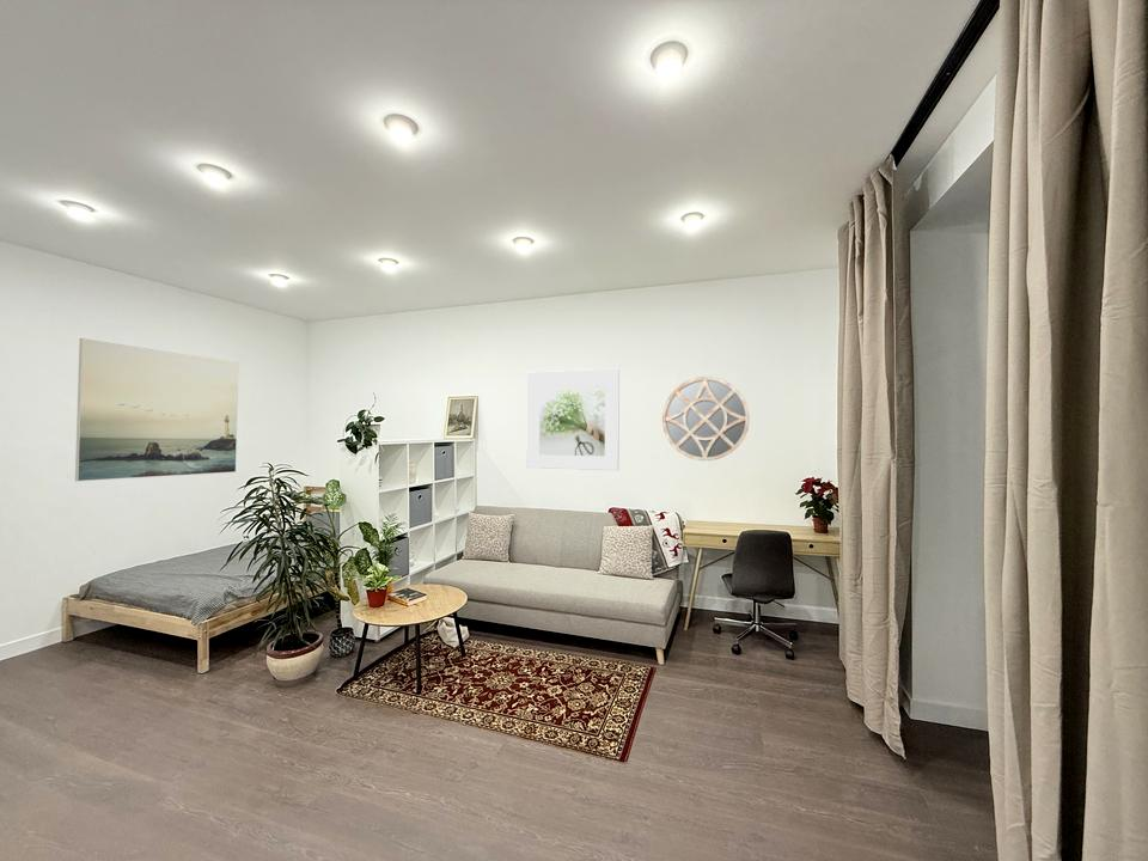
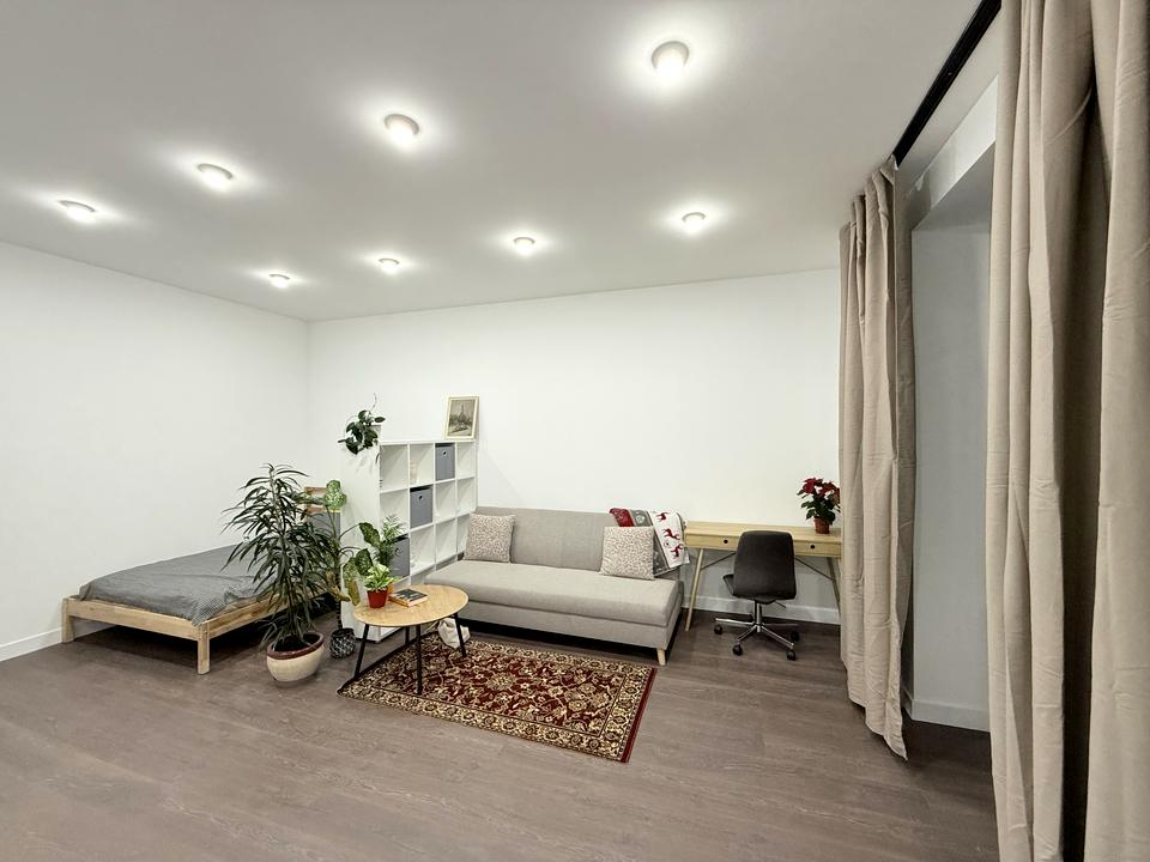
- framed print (572, 420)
- home mirror (704, 419)
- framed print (167, 414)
